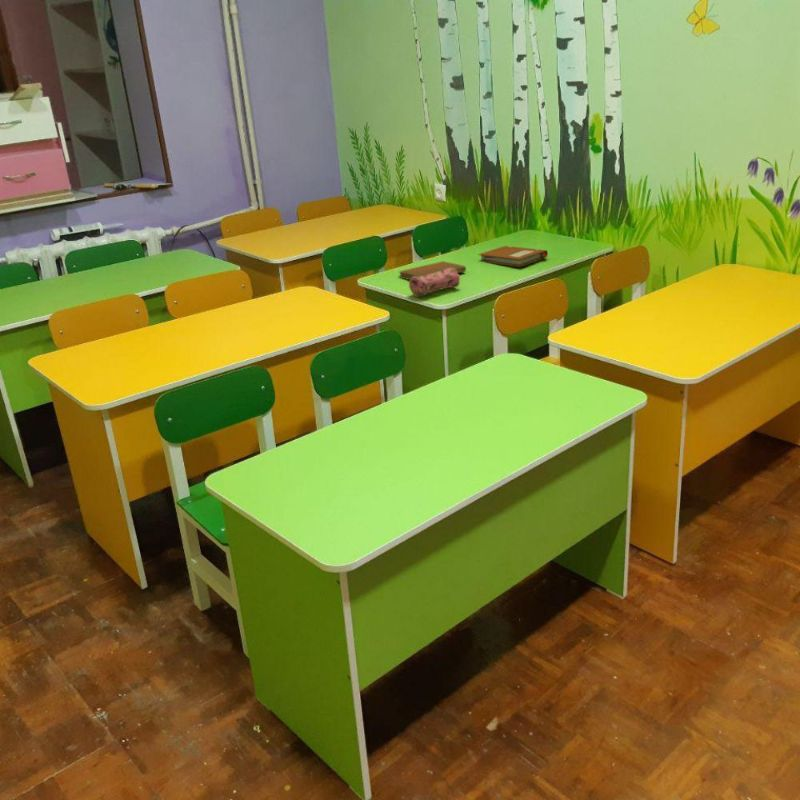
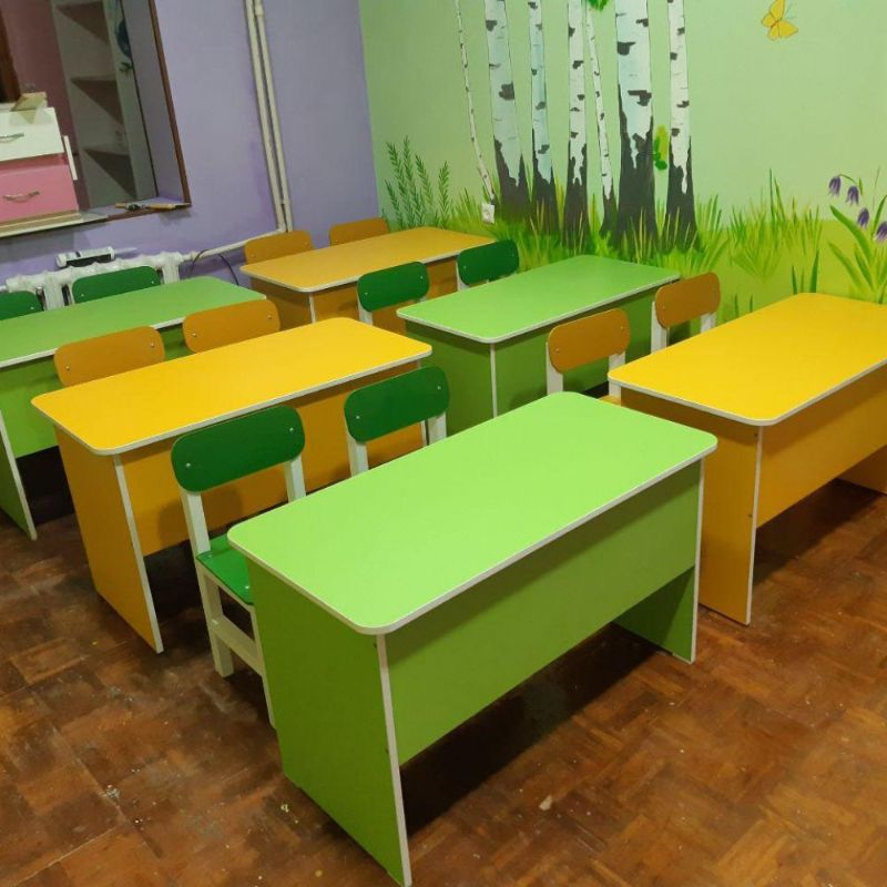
- pencil case (434, 282)
- notebook (432, 271)
- notebook (514, 255)
